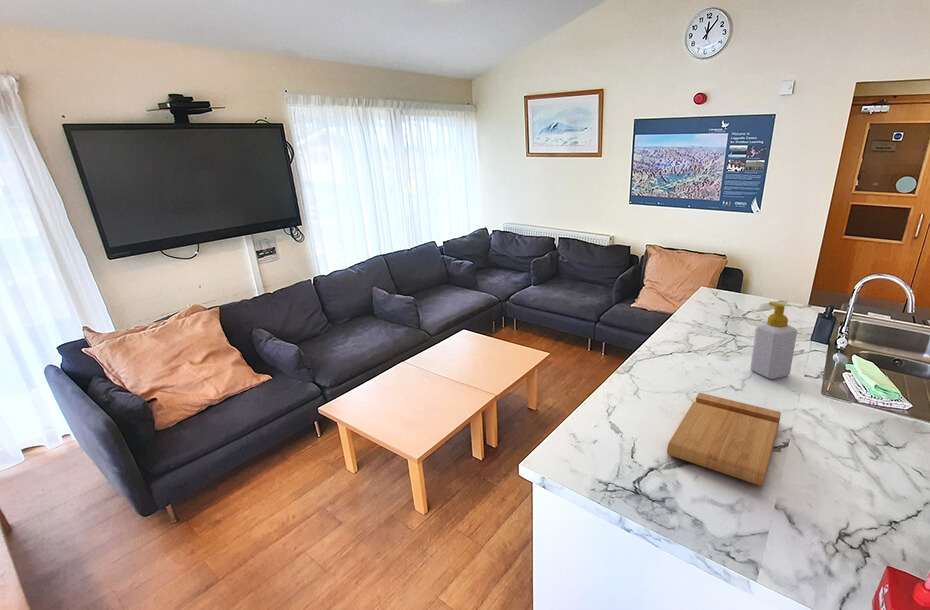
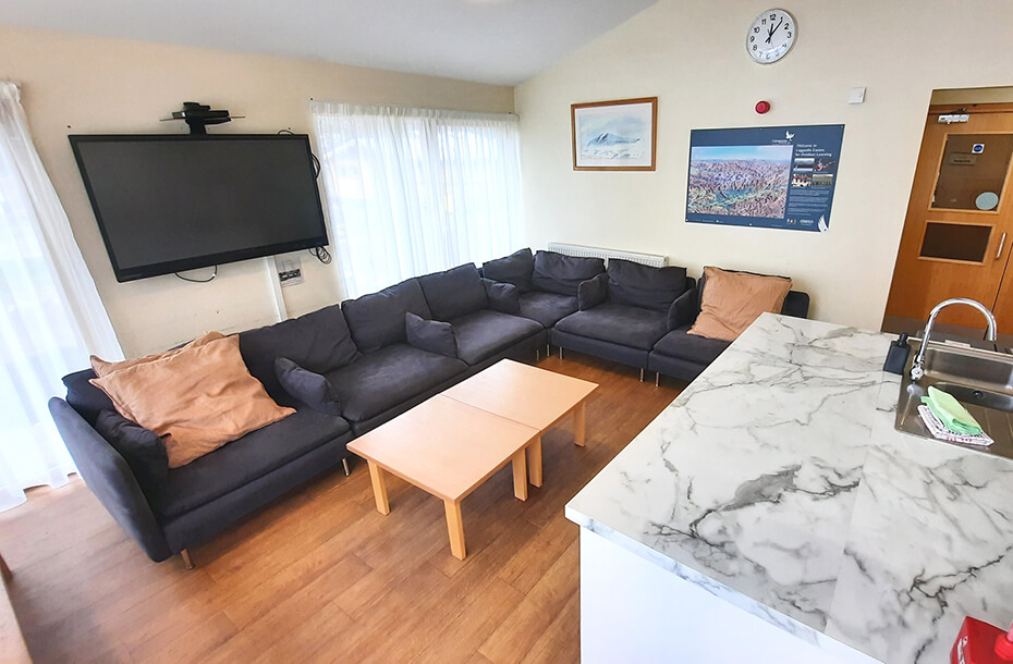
- cutting board (726, 432)
- soap bottle (774, 339)
